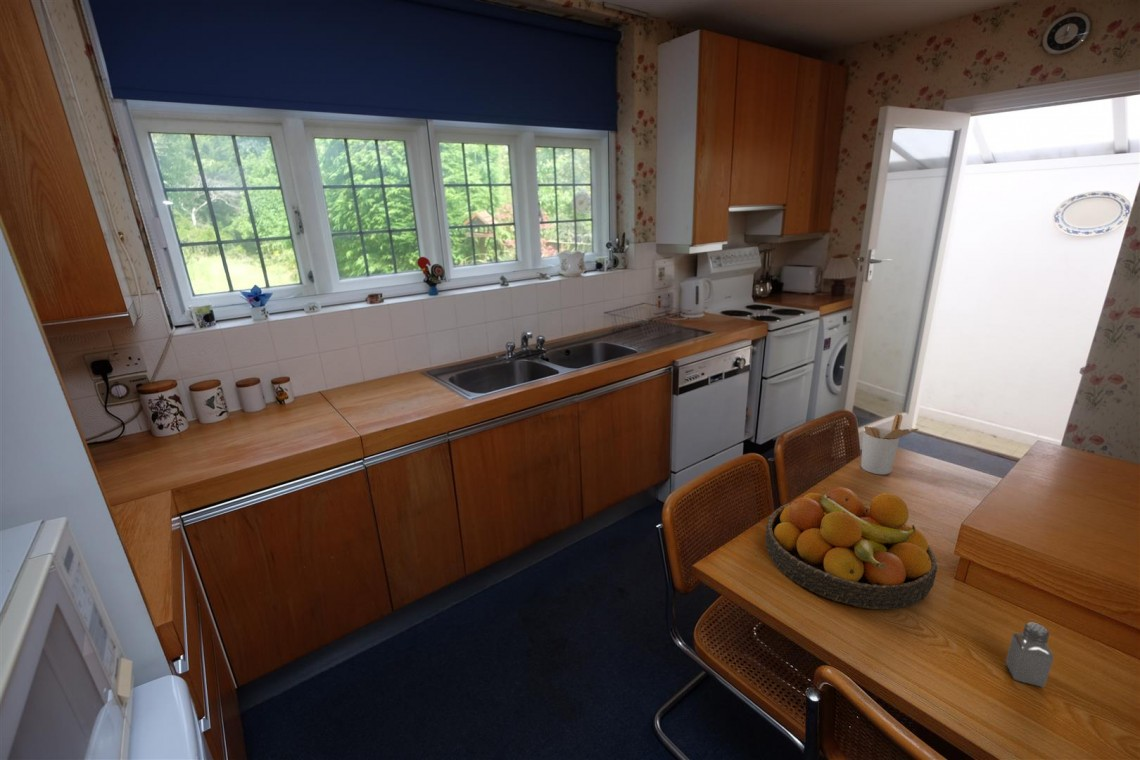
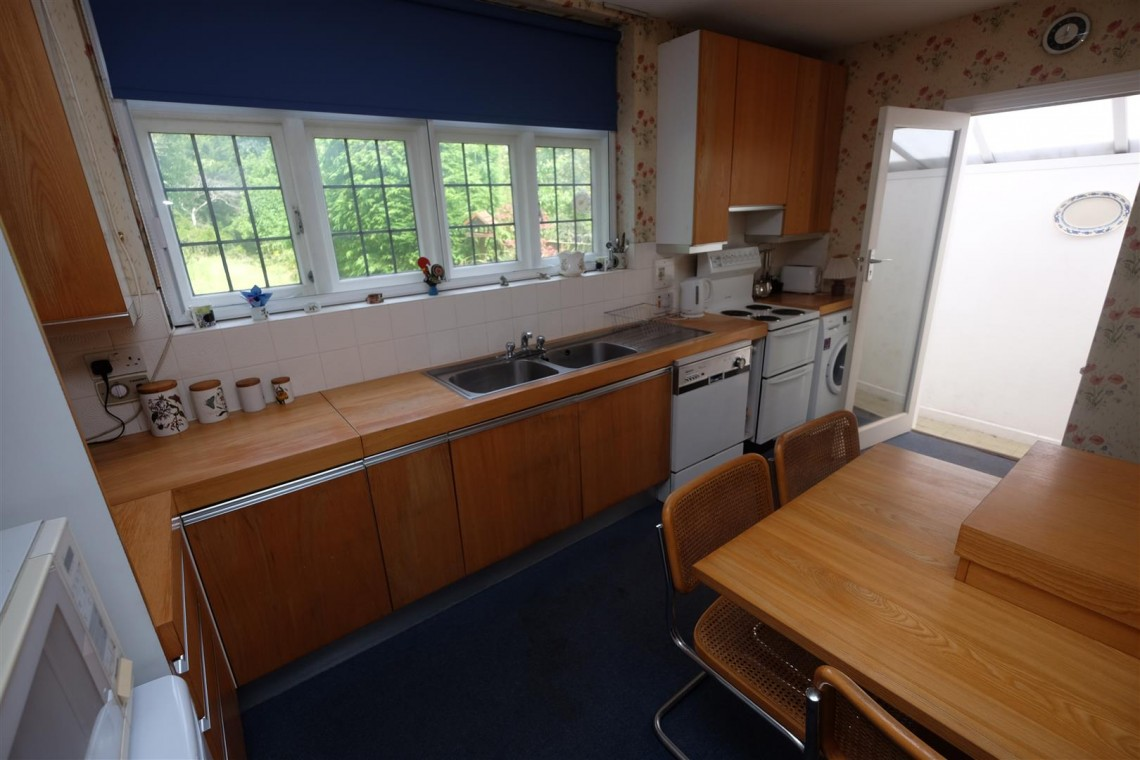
- utensil holder (886, 445)
- saltshaker (1030, 651)
- fruit bowl (847, 528)
